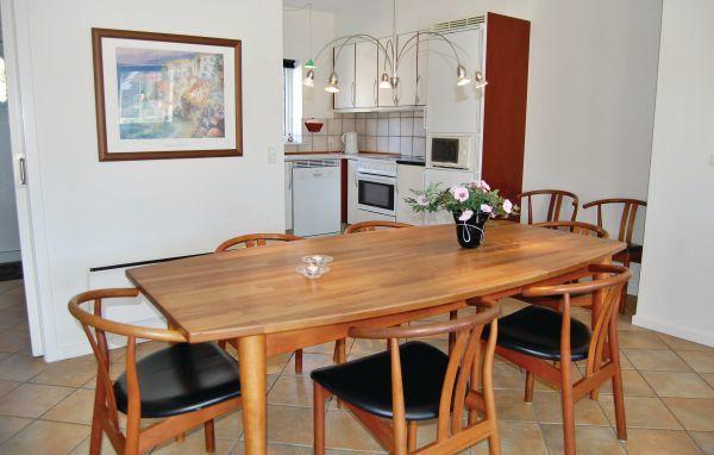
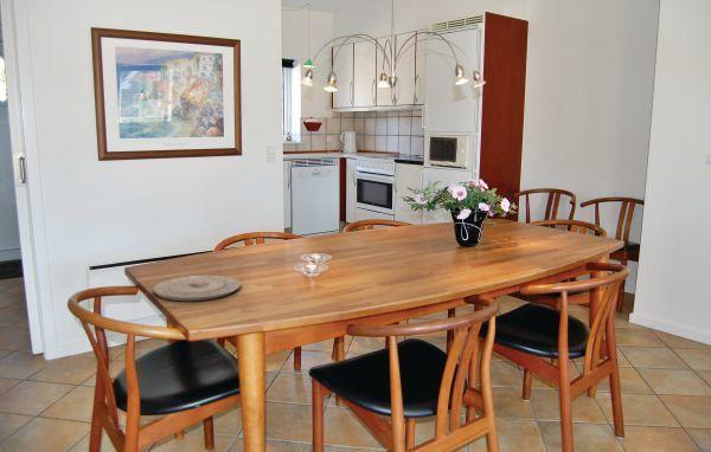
+ plate (197, 288)
